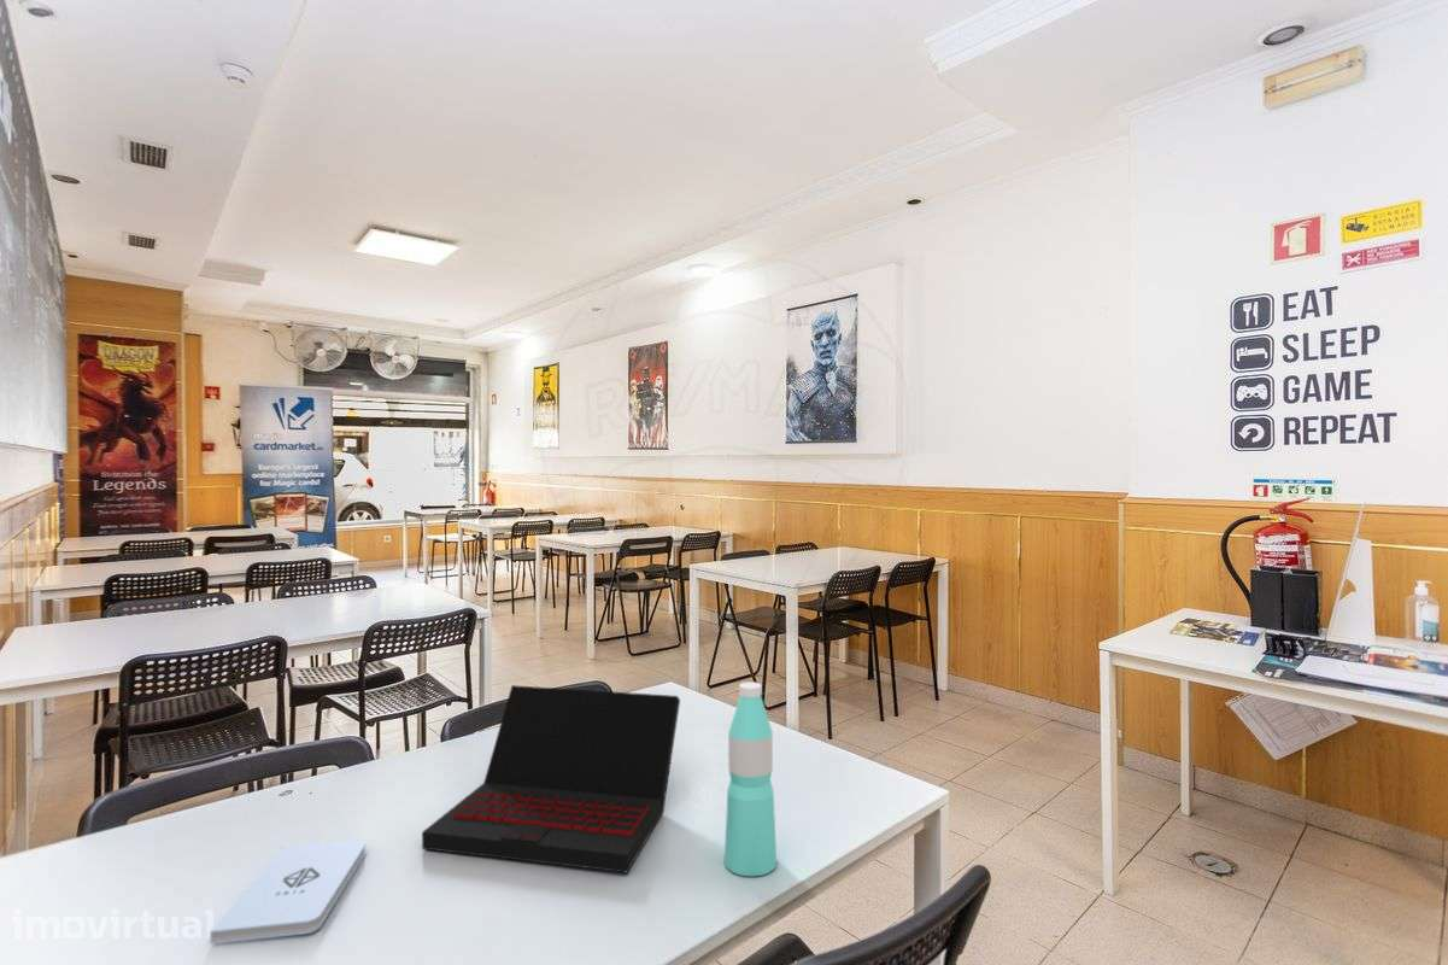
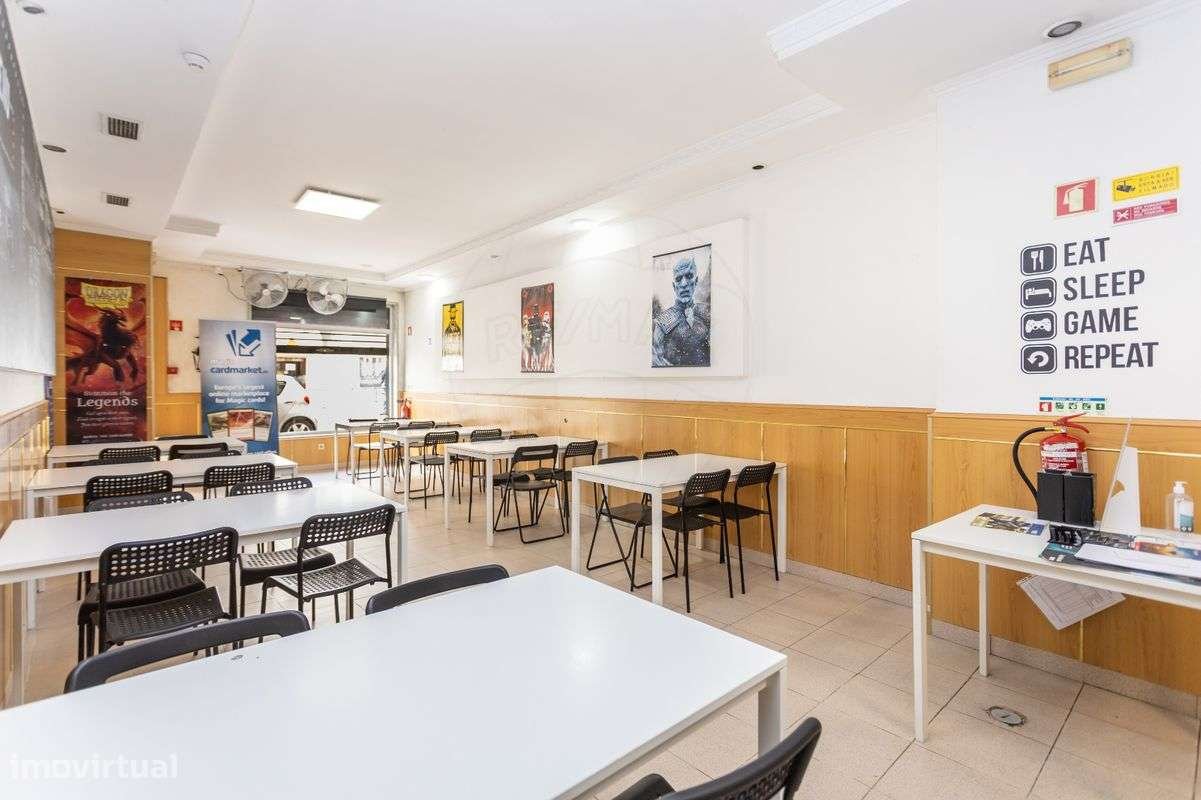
- water bottle (750, 773)
- laptop (563, 762)
- notepad (298, 885)
